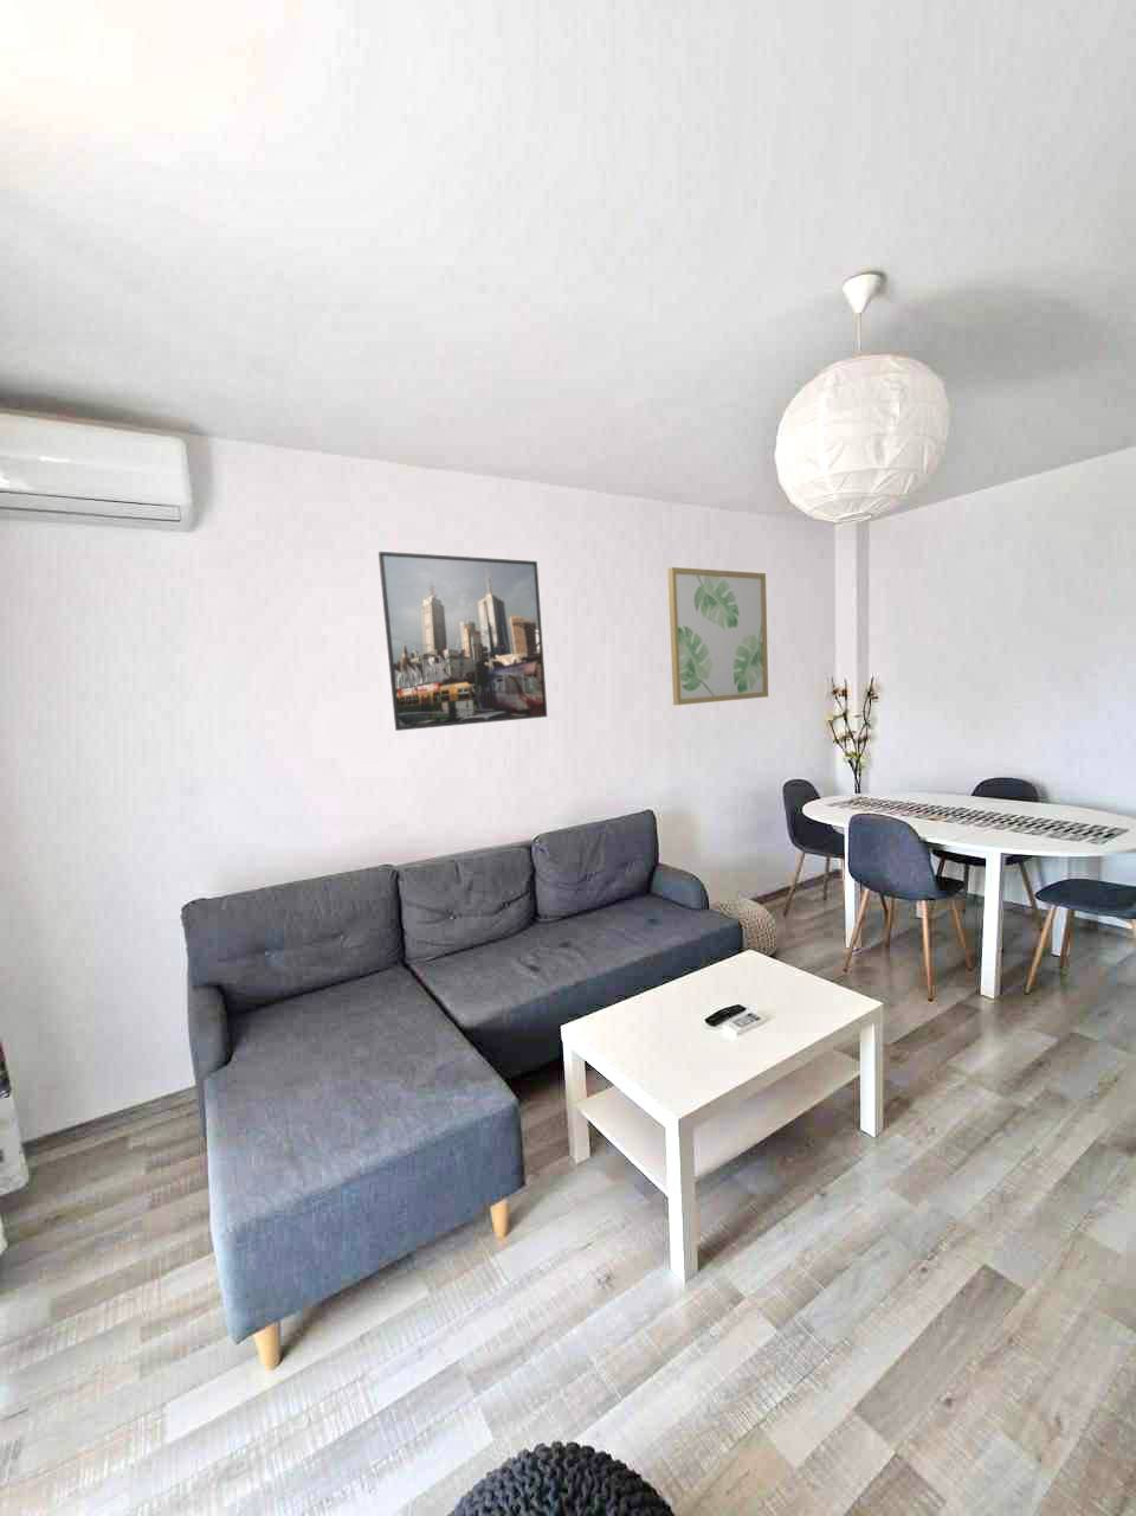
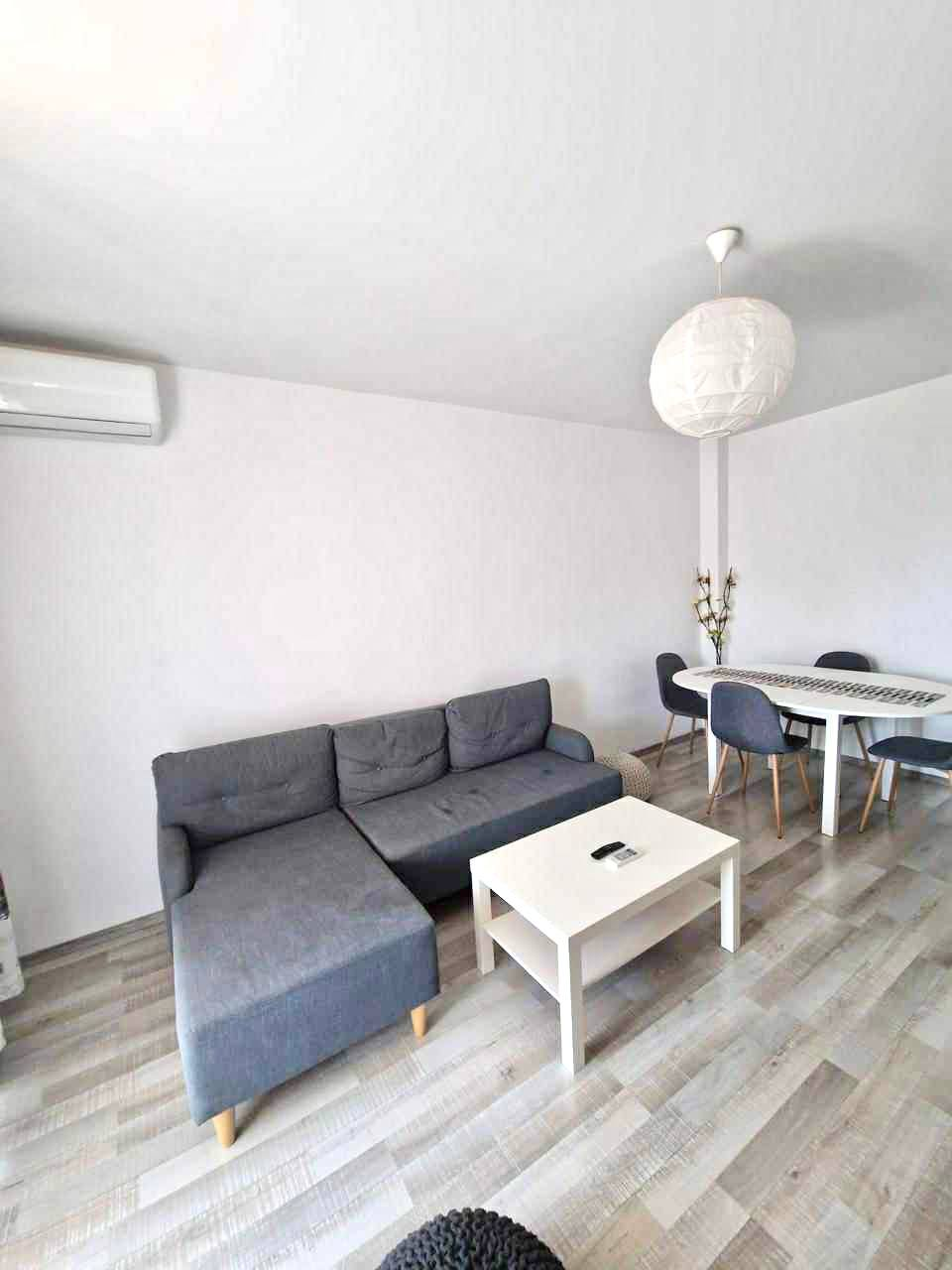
- wall art (721, 636)
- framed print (470, 641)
